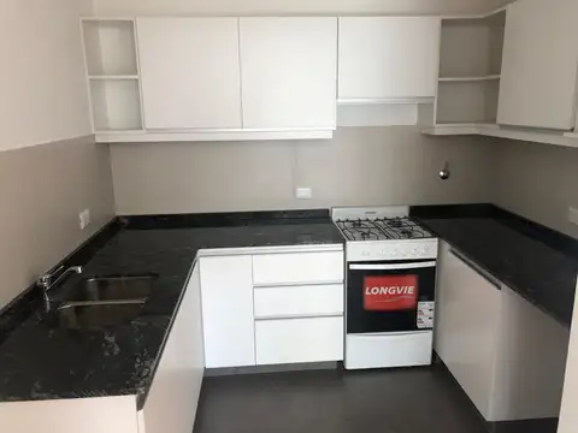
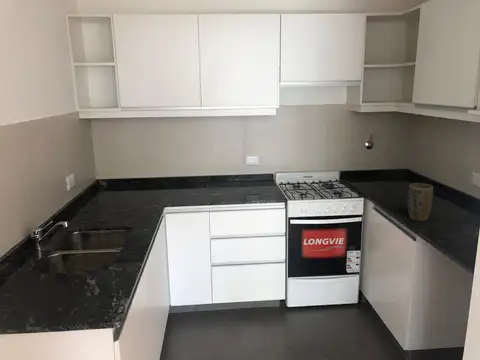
+ plant pot (419, 202)
